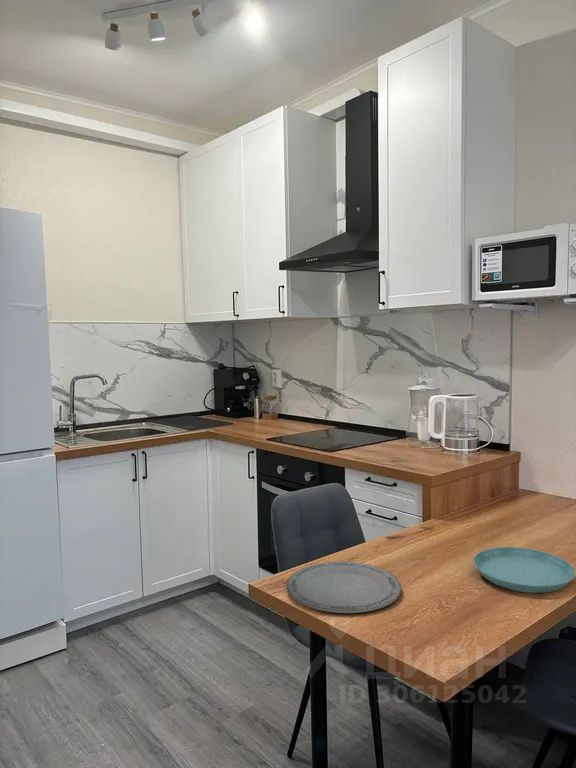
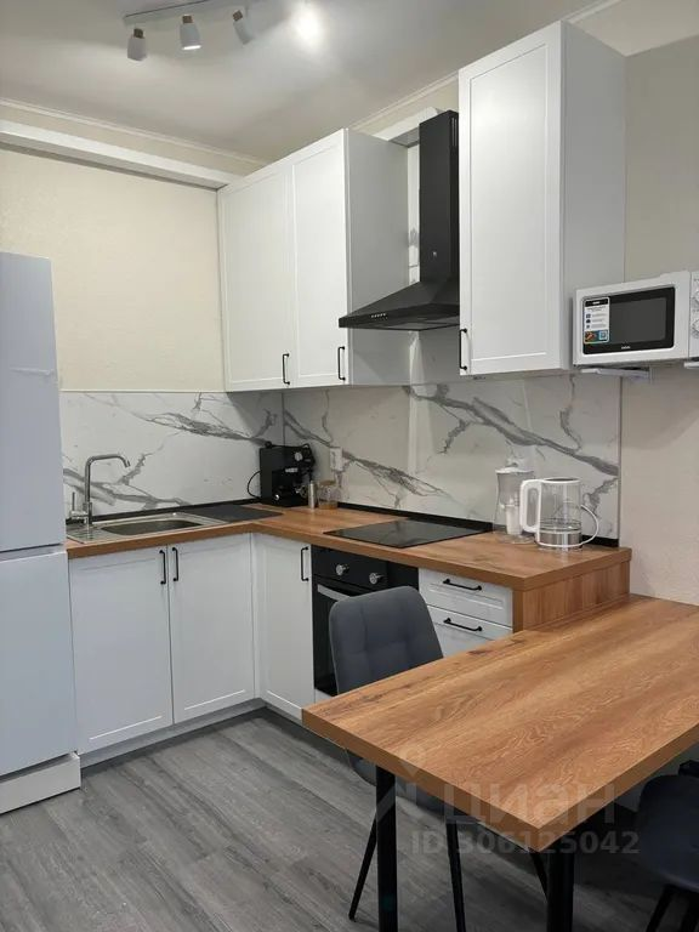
- saucer (522, 570)
- plate (343, 587)
